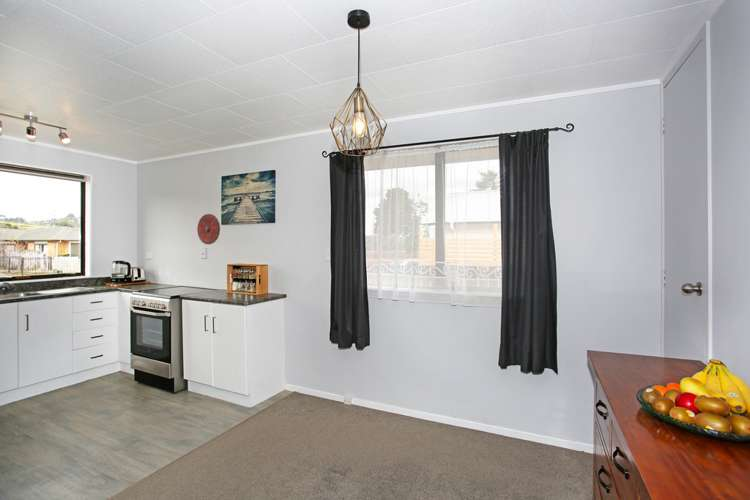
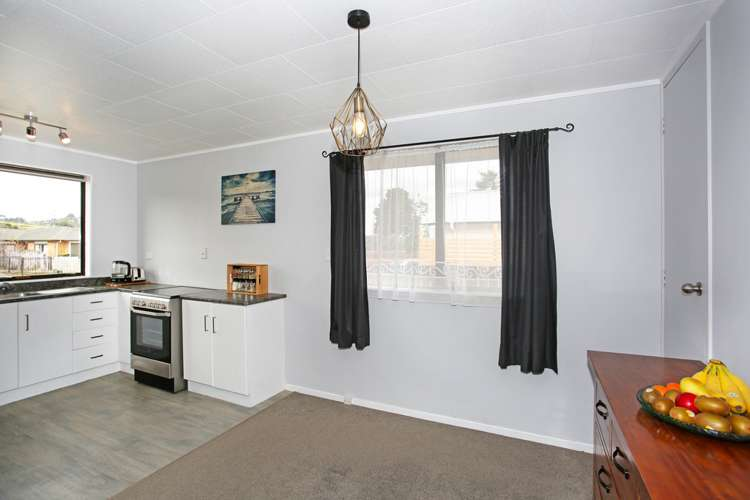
- round shield (207, 229)
